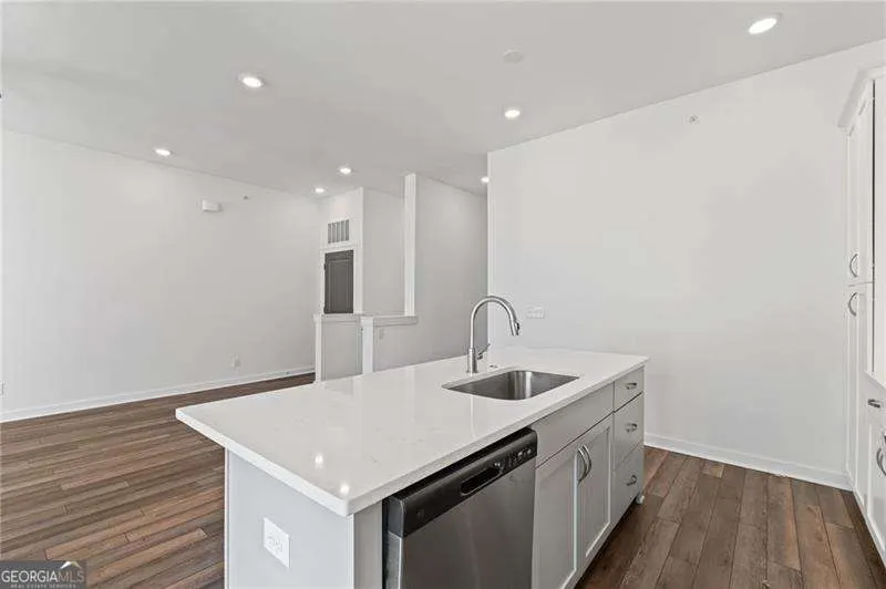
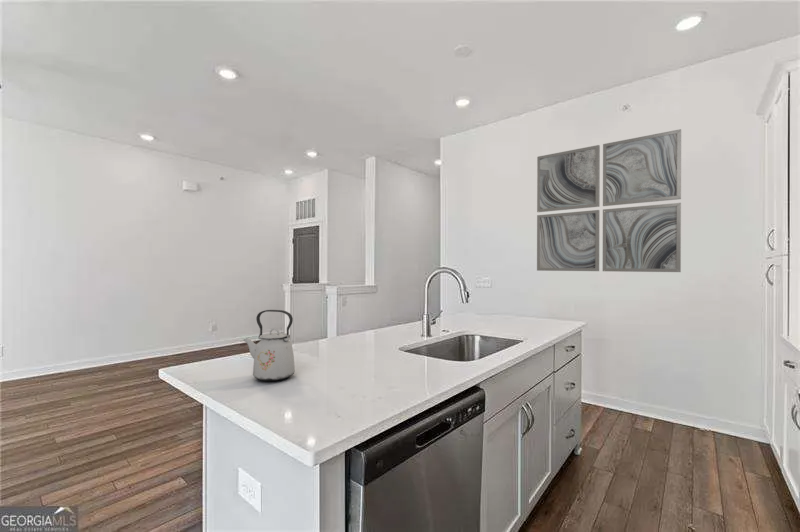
+ wall art (599, 206)
+ kettle (267, 343)
